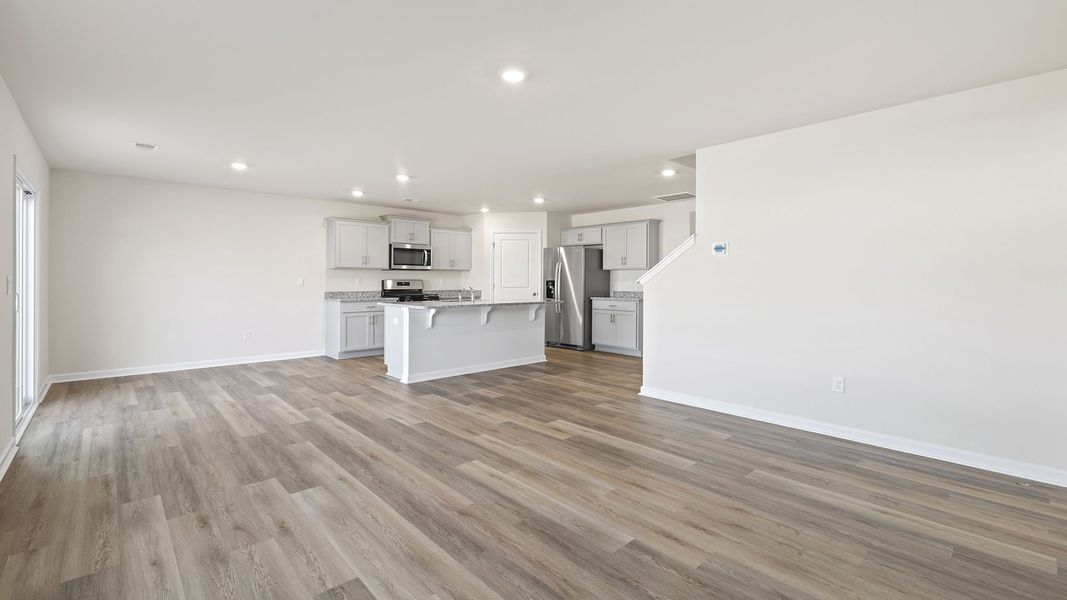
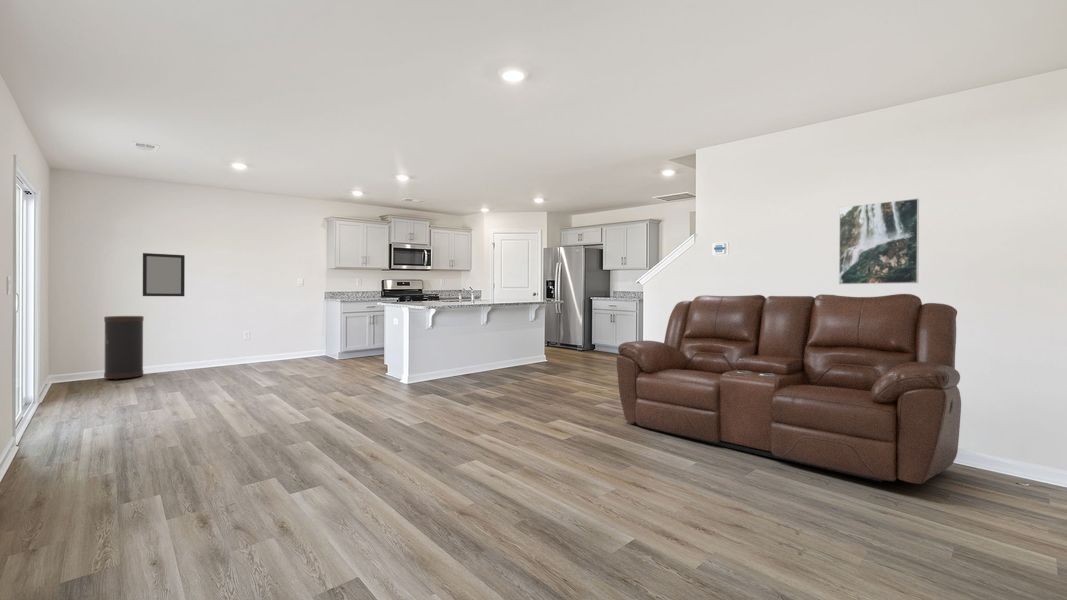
+ home mirror (164, 275)
+ trash can (124, 347)
+ sofa (770, 366)
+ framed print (877, 243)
